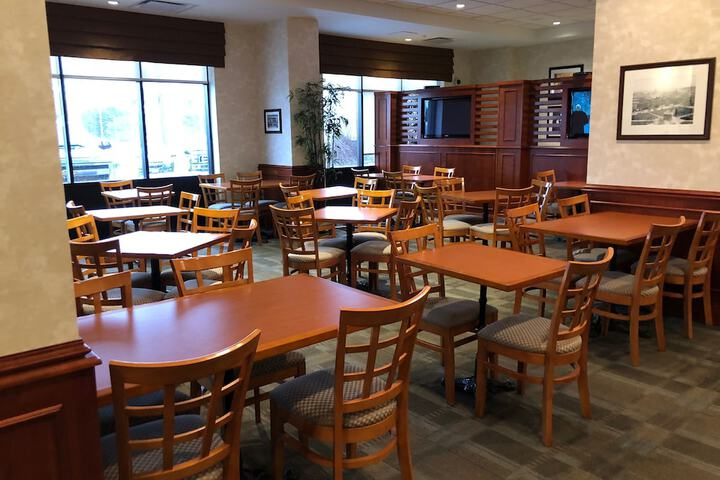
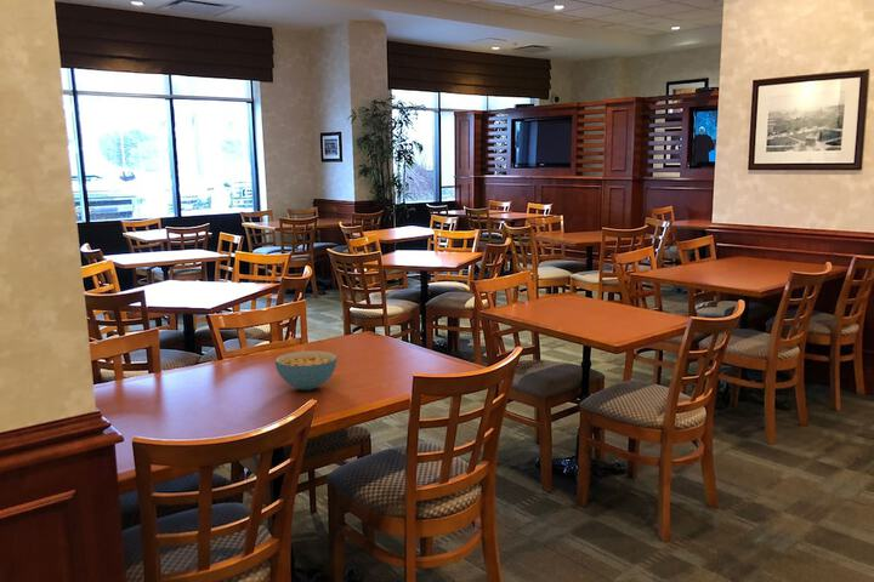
+ cereal bowl (306, 372)
